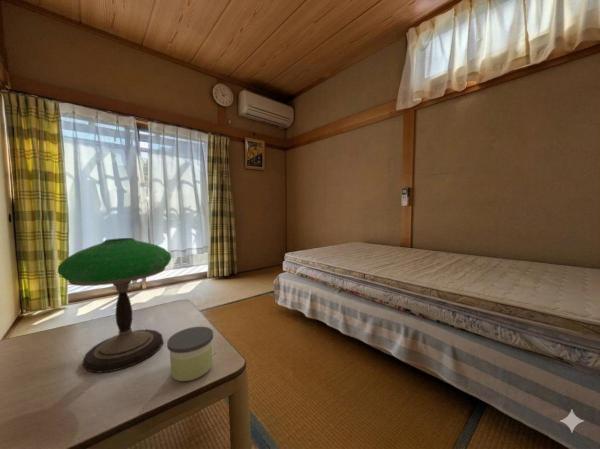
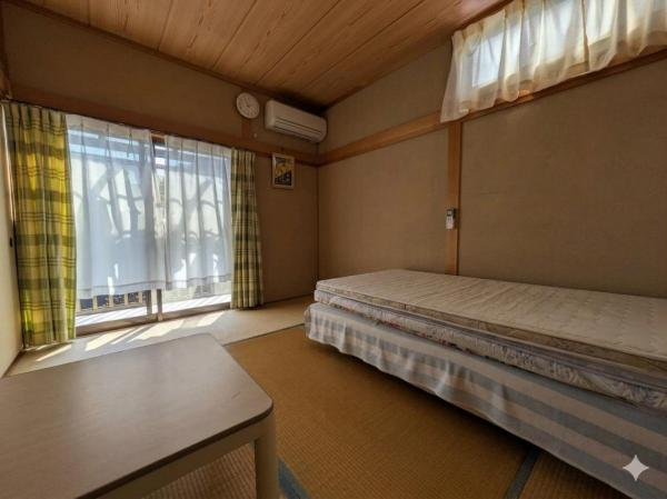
- table lamp (123, 295)
- candle (191, 353)
